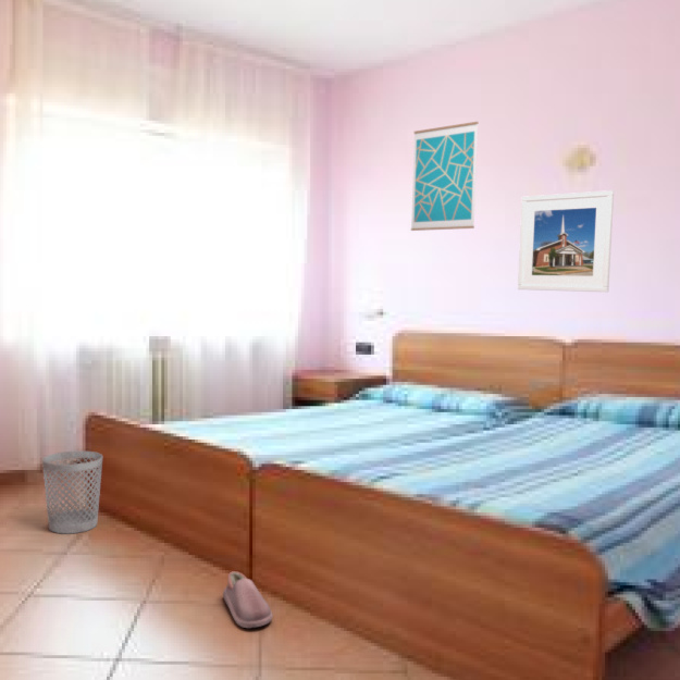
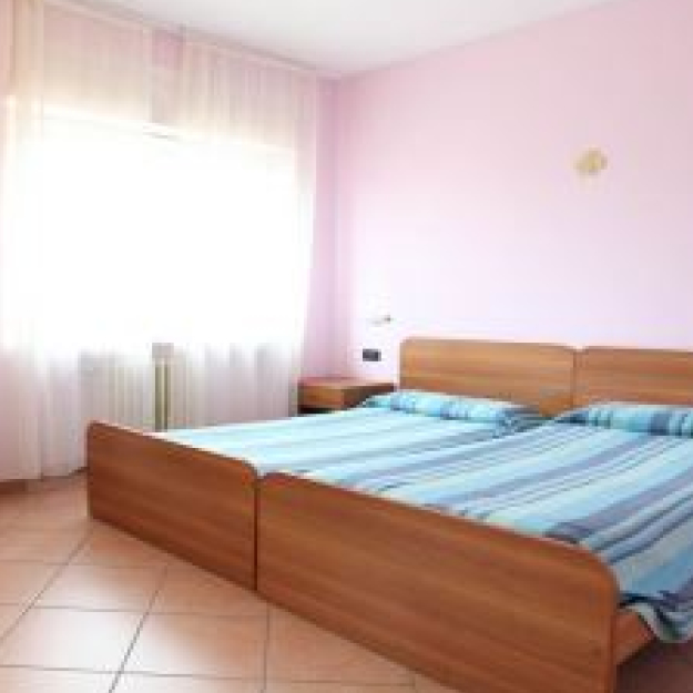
- wastebasket (73, 492)
- shoe (245, 594)
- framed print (562, 242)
- wall art (443, 177)
